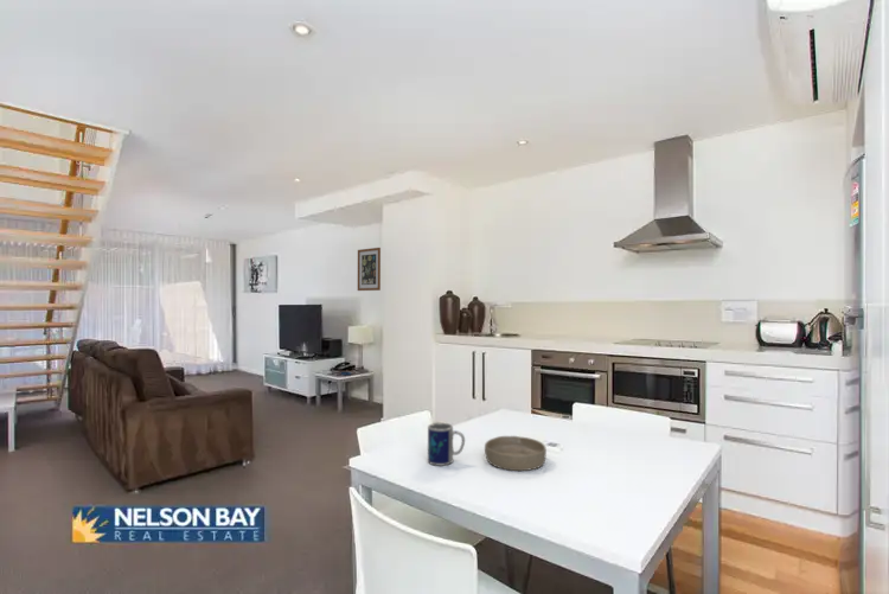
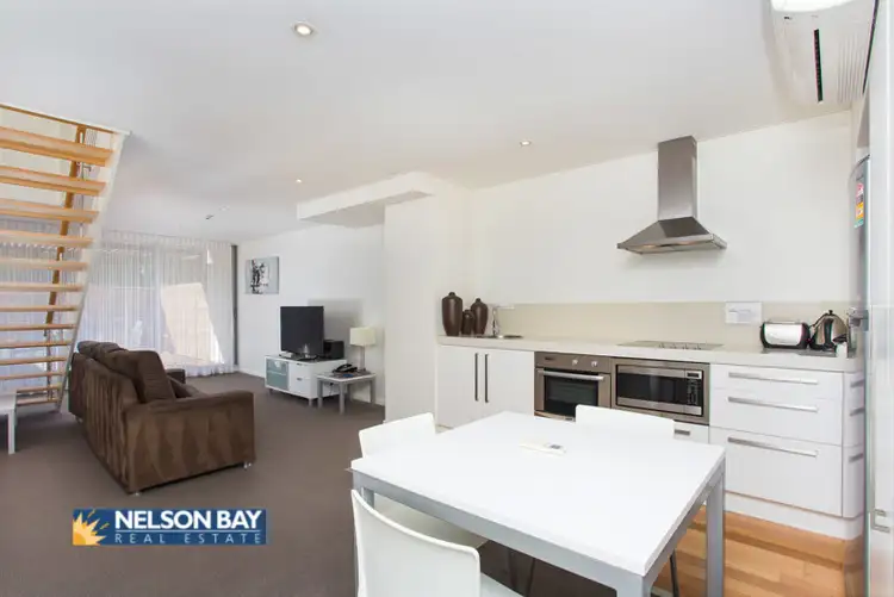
- wall art (369, 269)
- bowl (514, 452)
- mug (446, 443)
